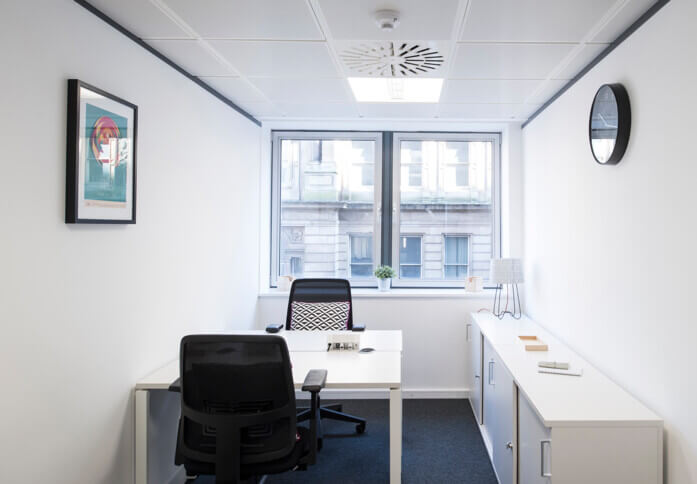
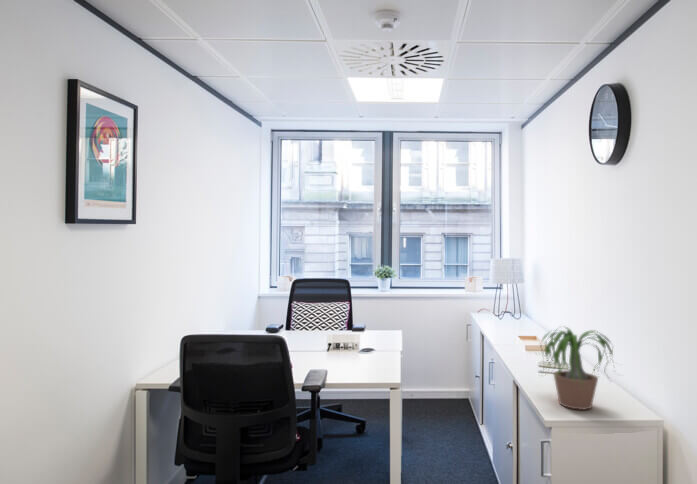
+ potted plant (567, 366)
